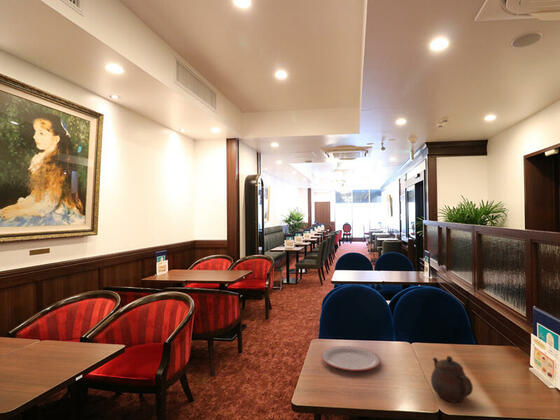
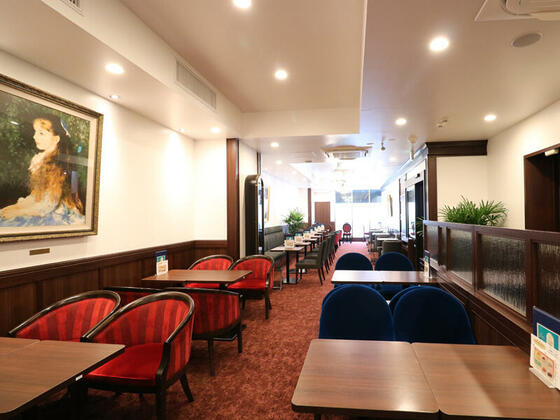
- plate (350, 359)
- teapot (451, 377)
